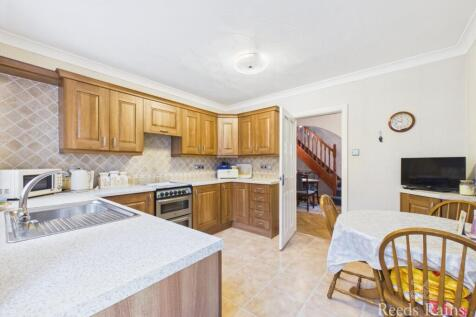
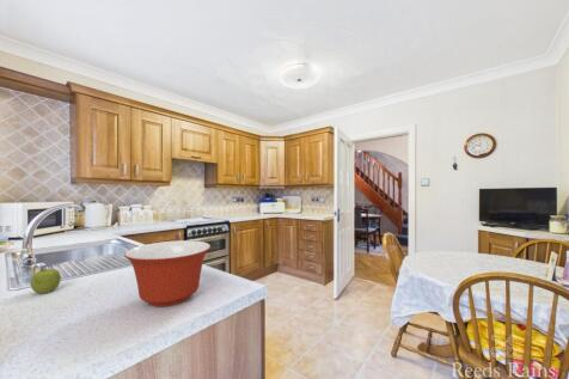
+ fruit (45, 279)
+ mixing bowl (170, 273)
